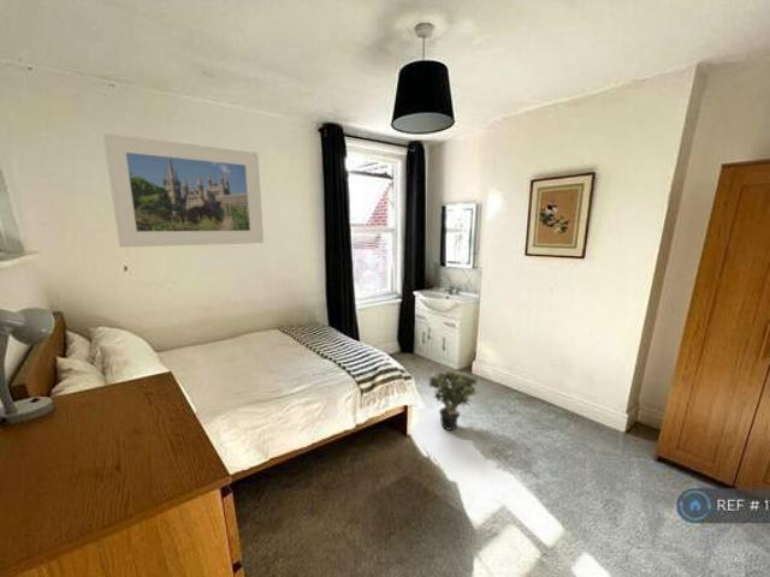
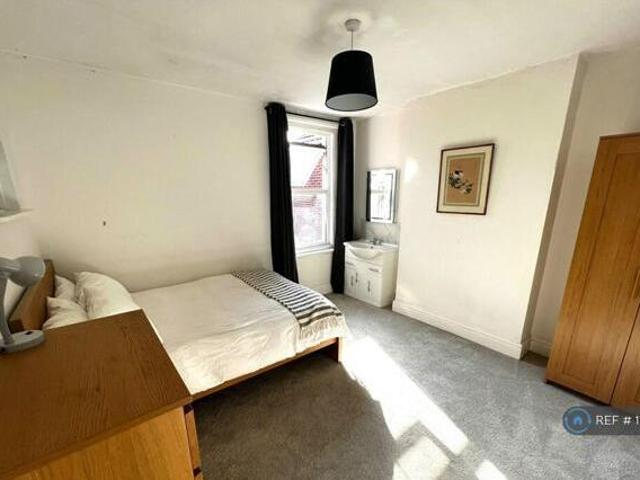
- potted plant (452, 399)
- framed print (194, 196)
